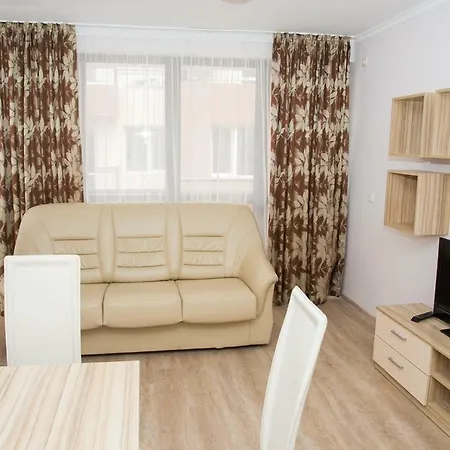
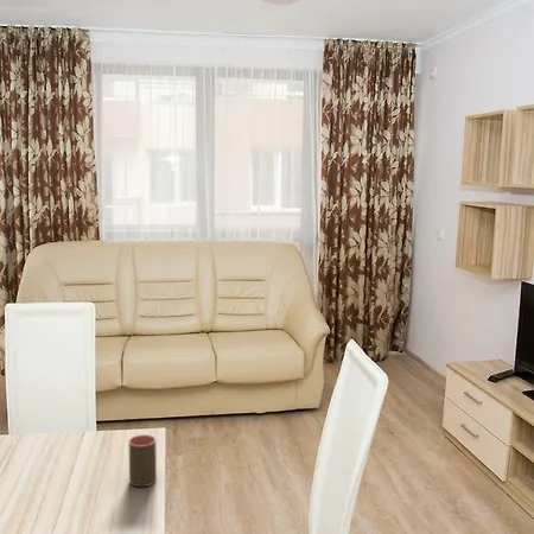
+ cup (142, 460)
